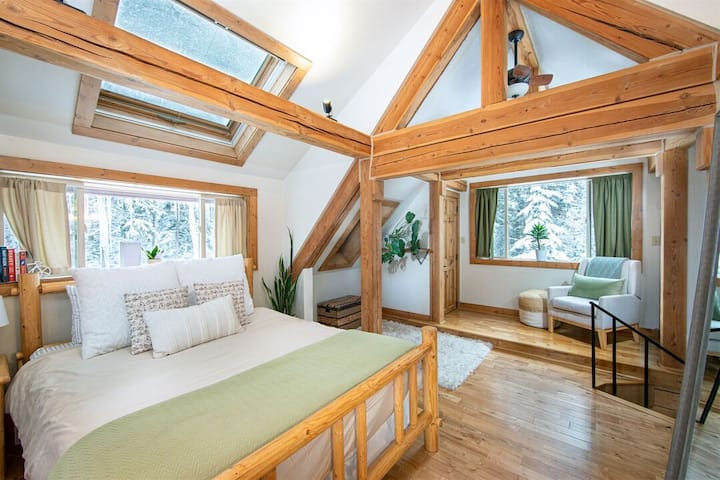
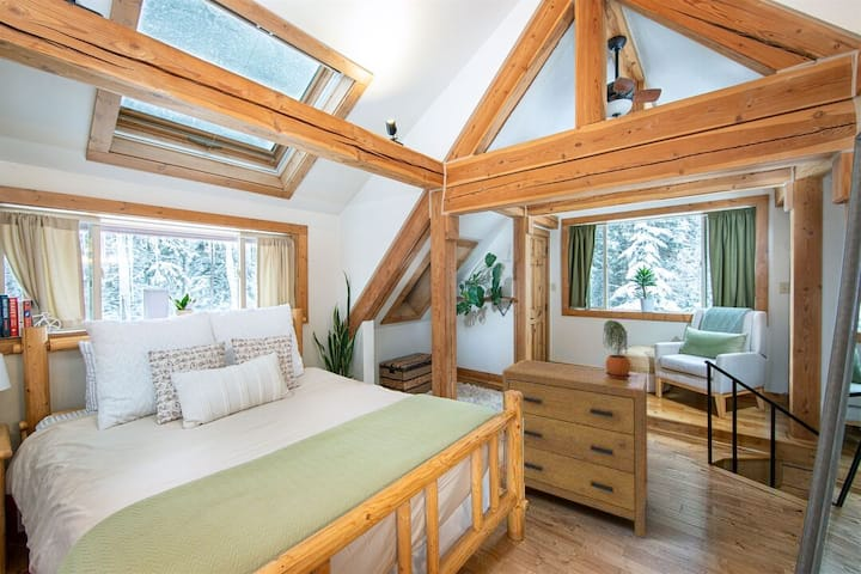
+ dresser (572, 434)
+ potted plant (615, 348)
